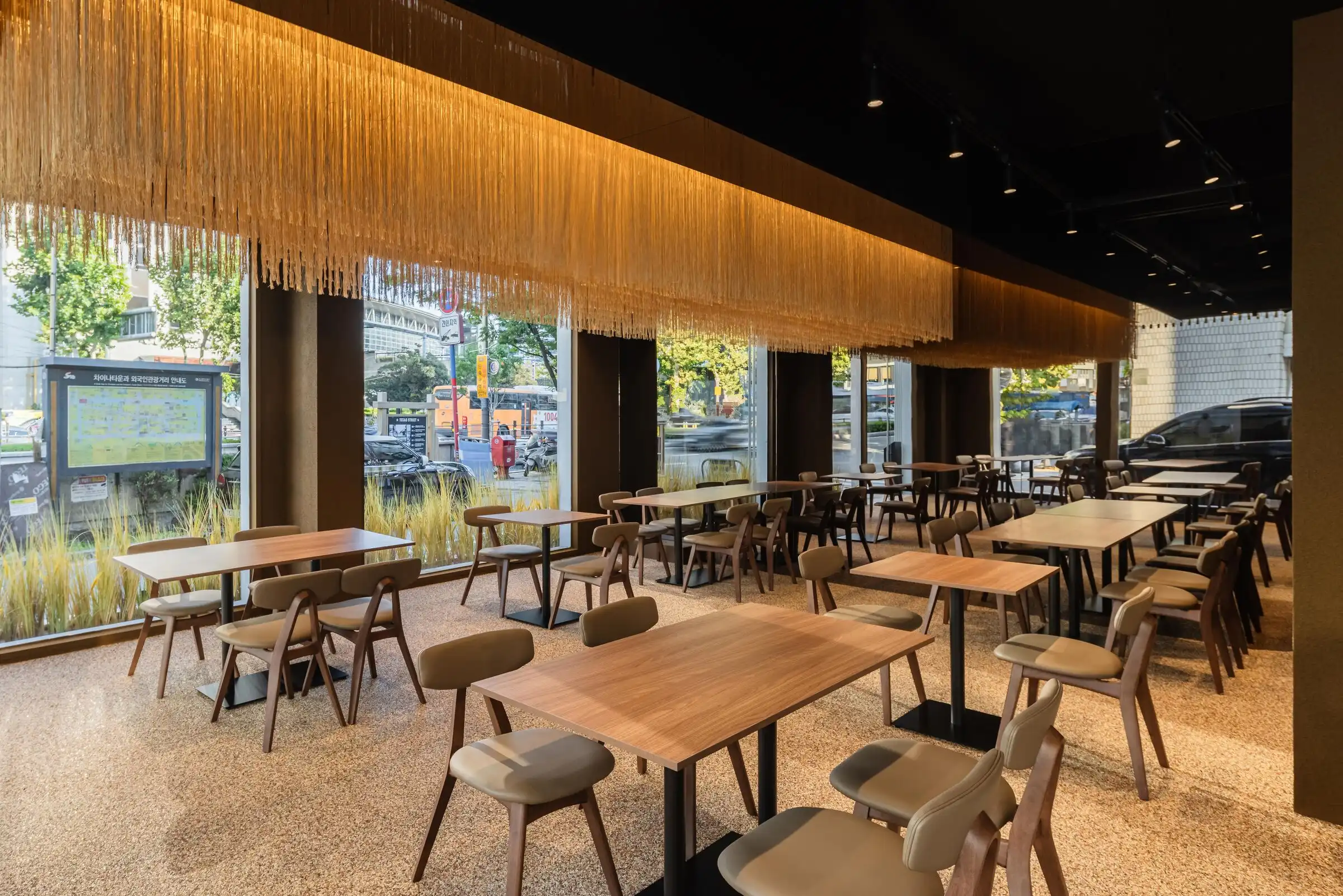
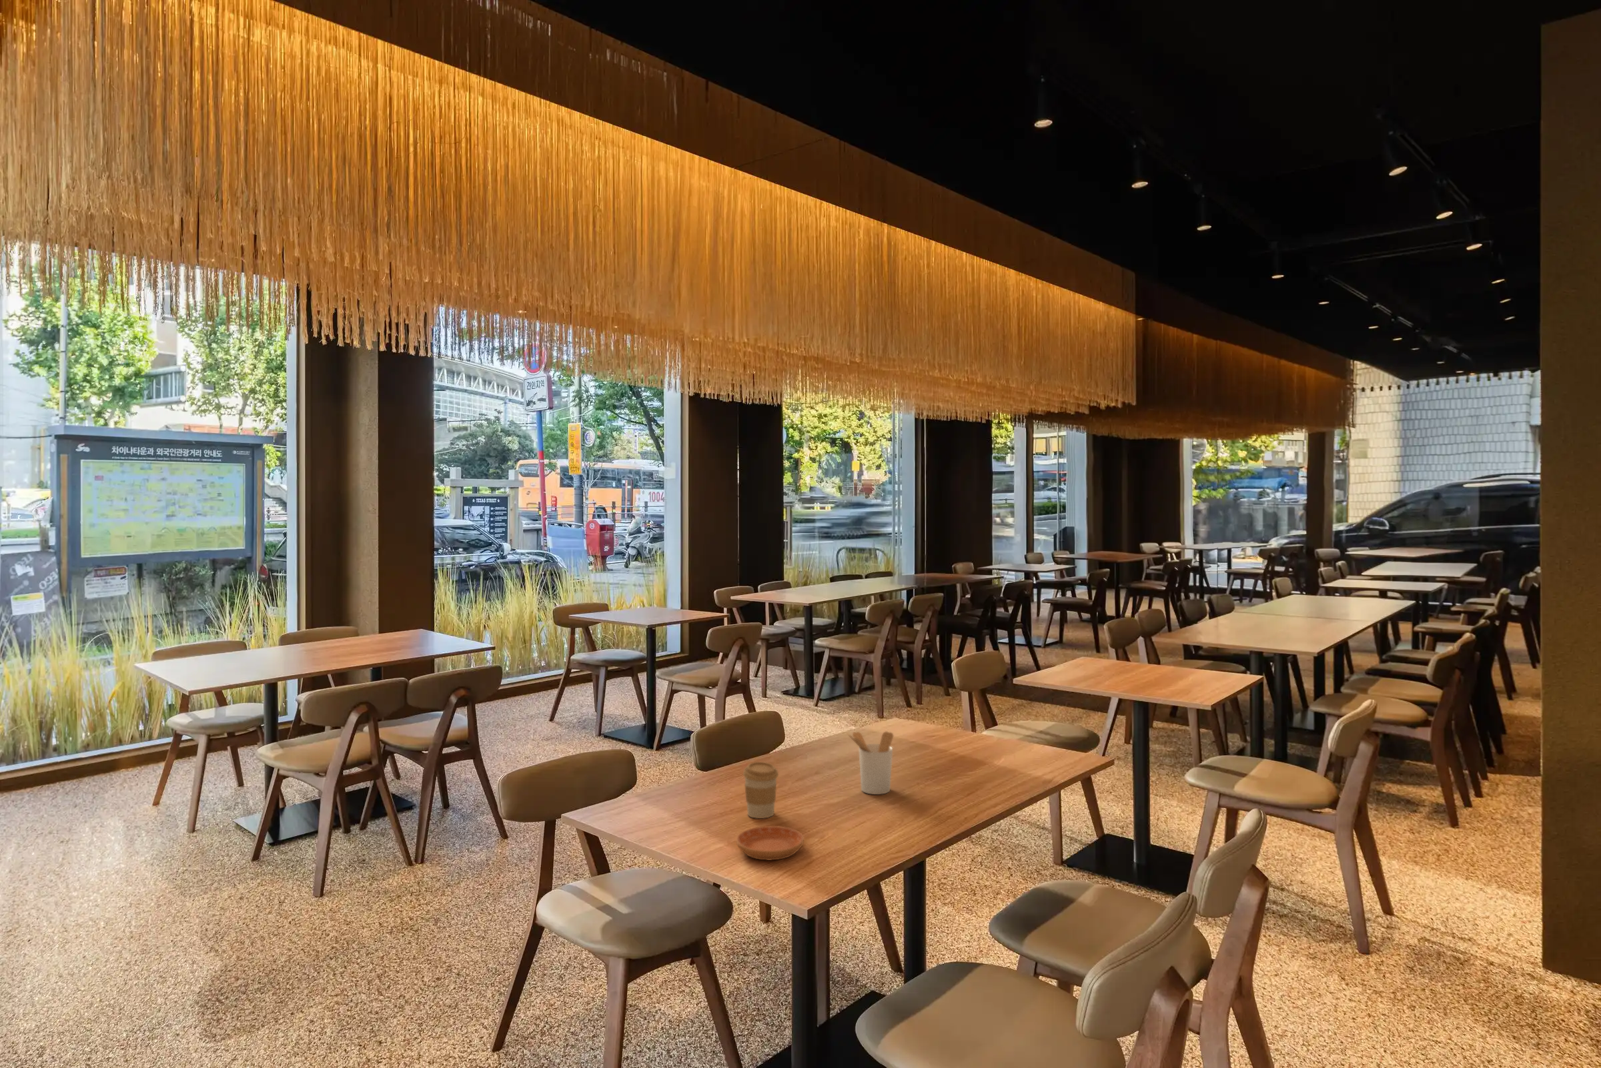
+ utensil holder (869, 759)
+ coffee cup (761, 789)
+ saucer (770, 843)
